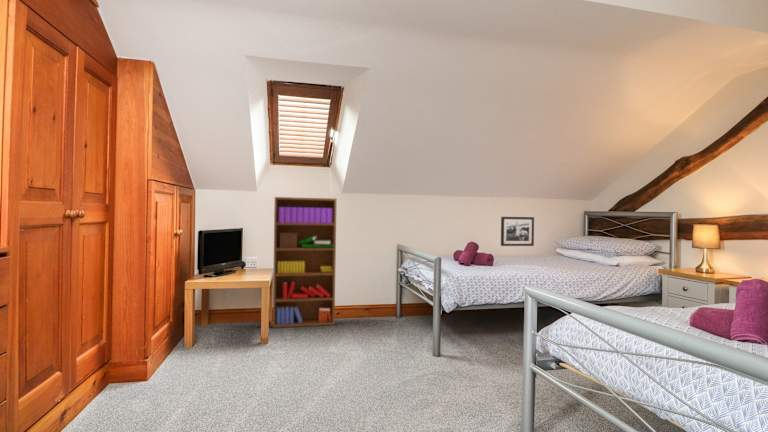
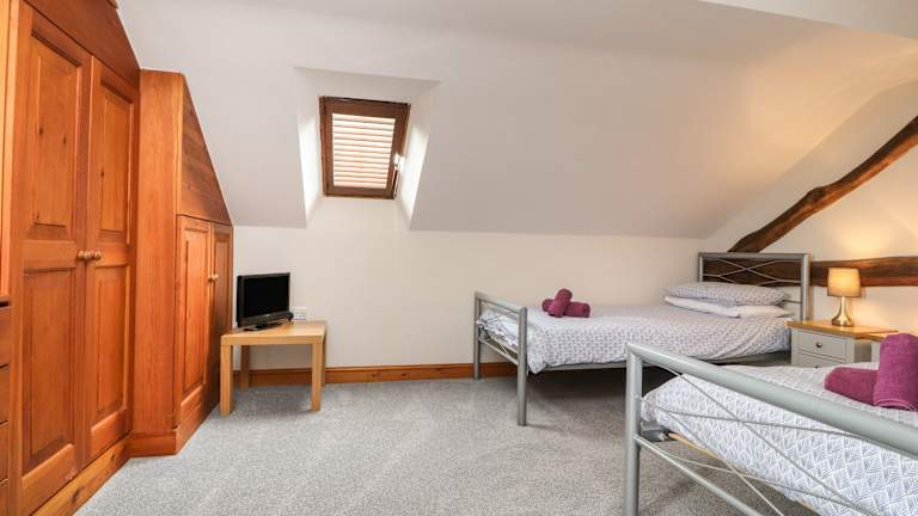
- picture frame (517, 231)
- bookshelf (304, 260)
